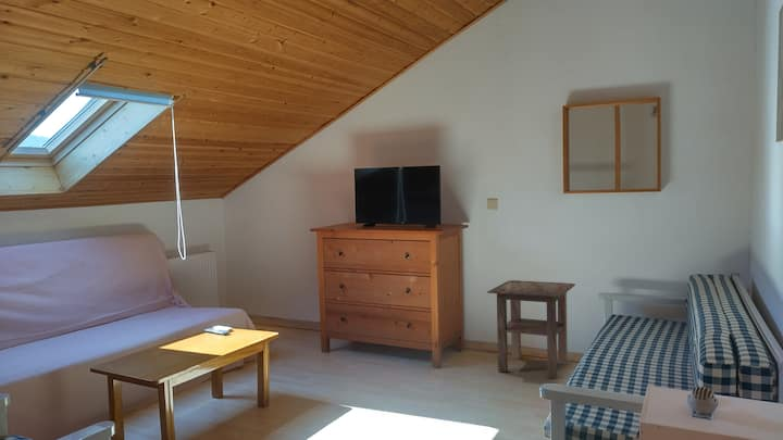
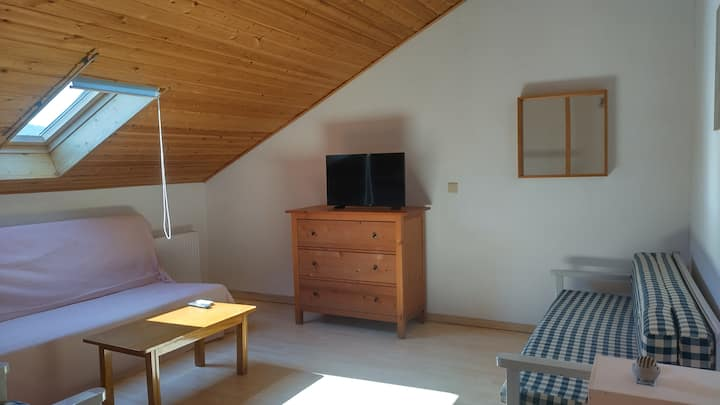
- side table (532, 326)
